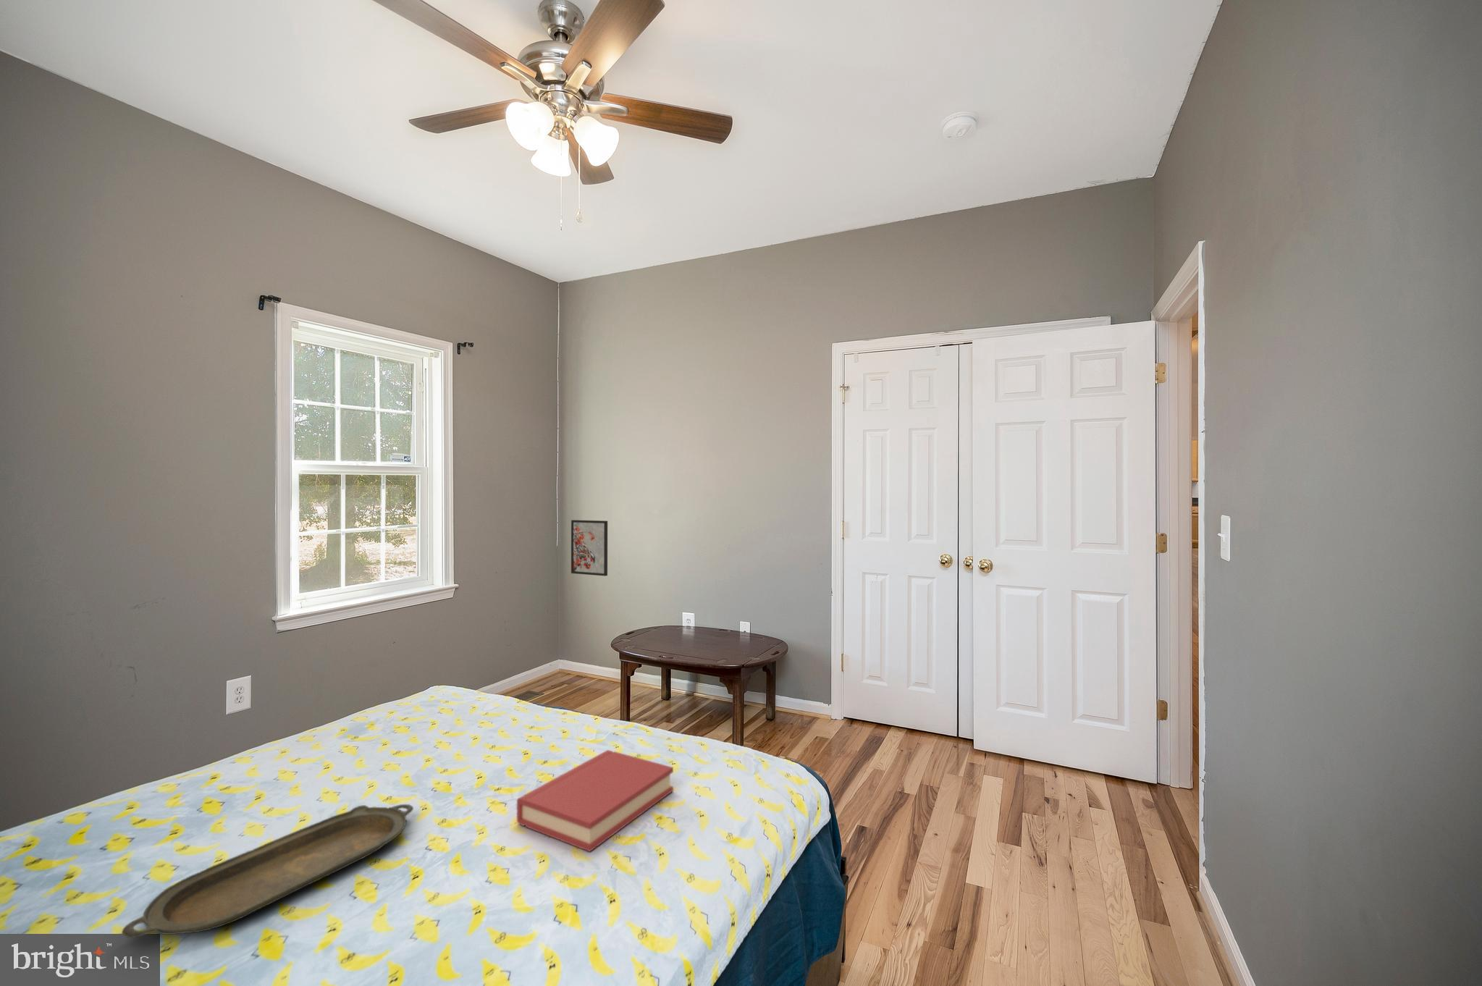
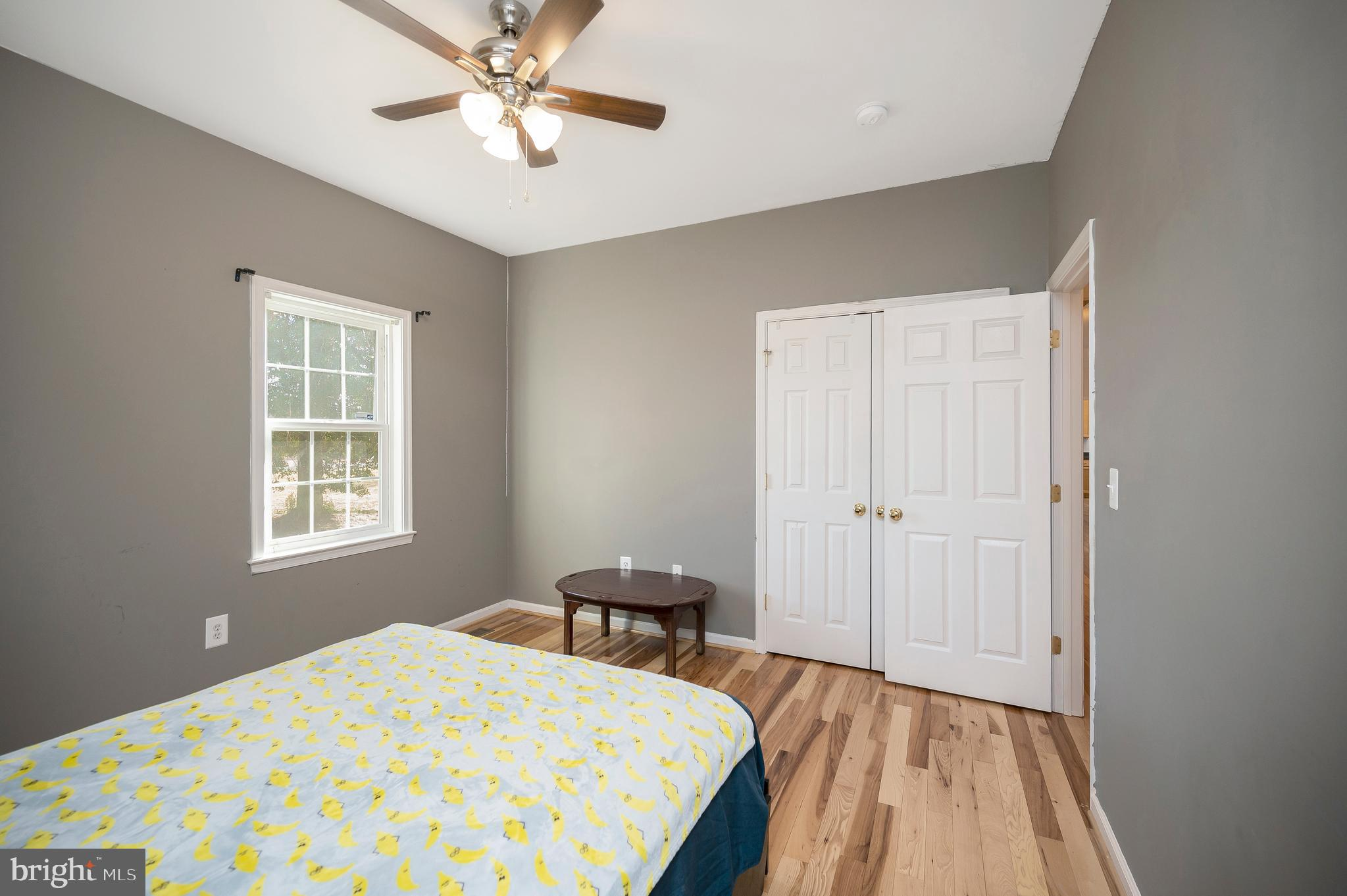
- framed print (589, 547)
- serving tray (292, 864)
- hardback book (599, 793)
